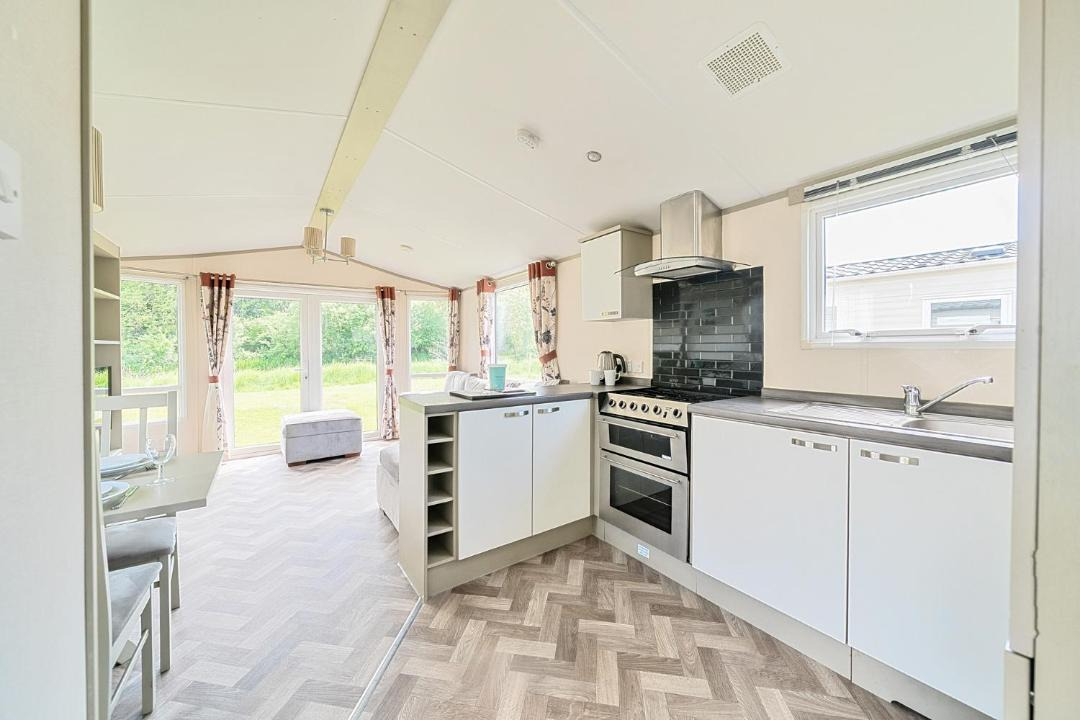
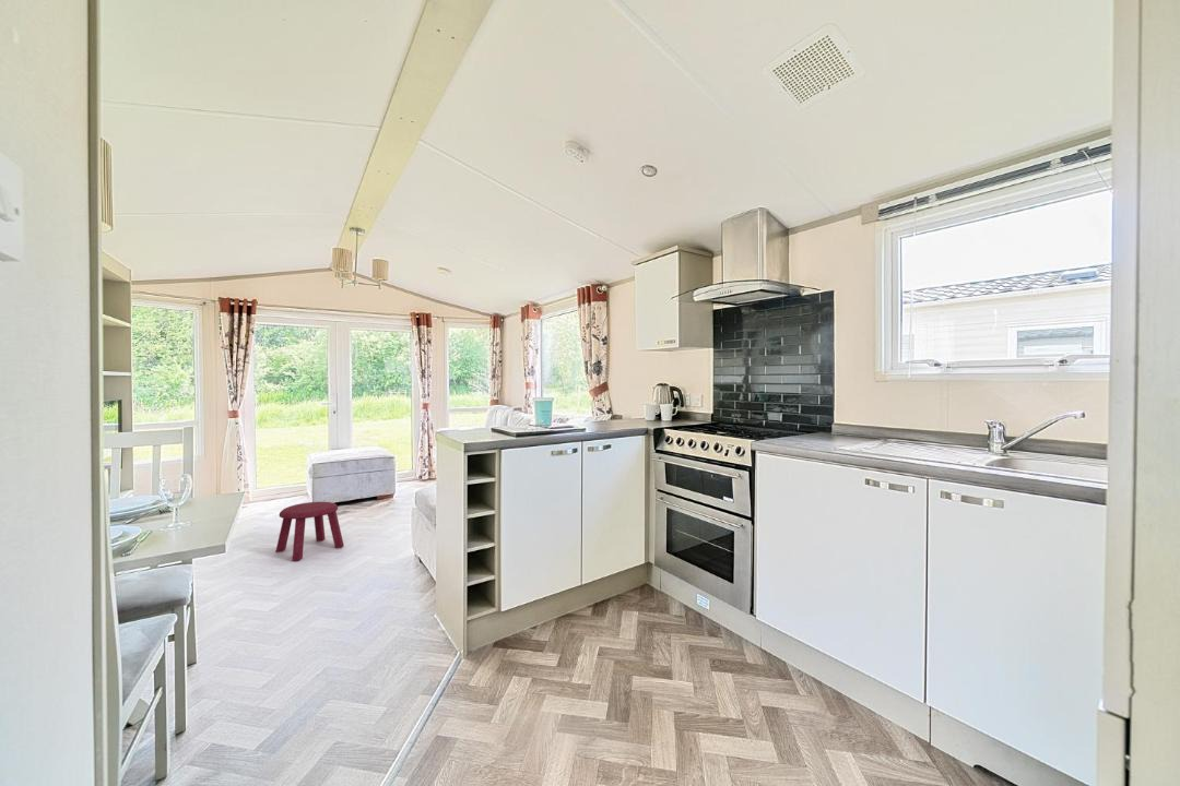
+ stool (304, 527)
